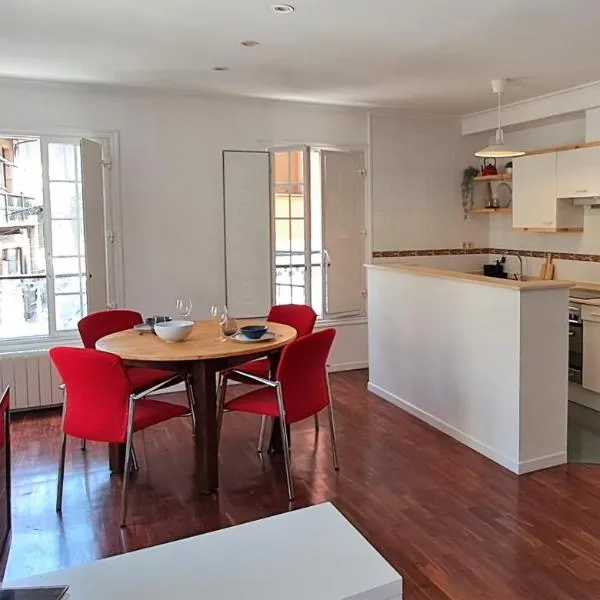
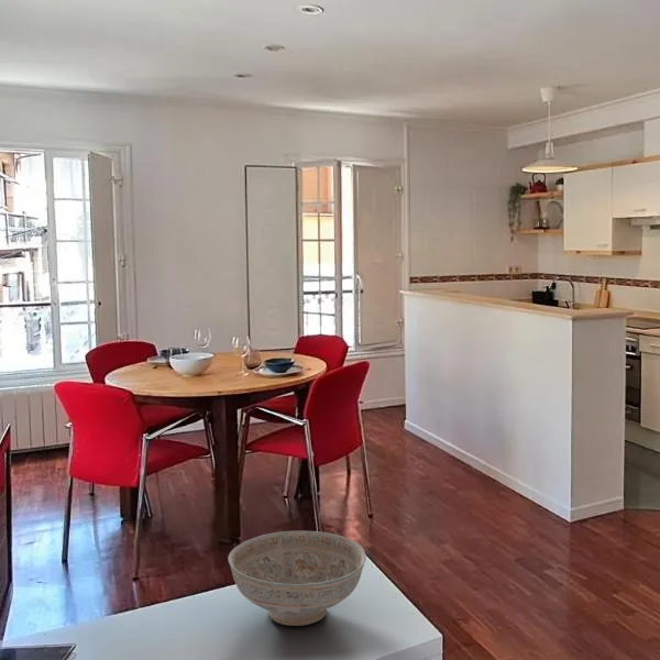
+ decorative bowl (297, 582)
